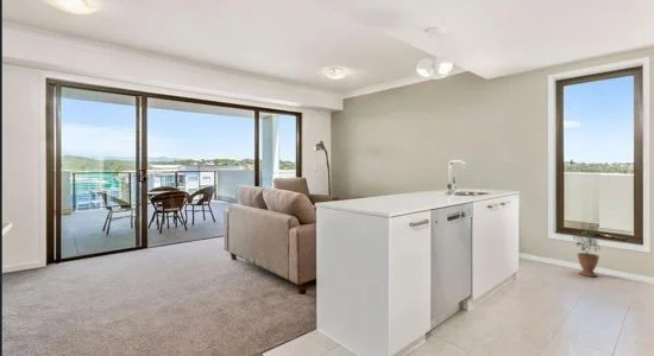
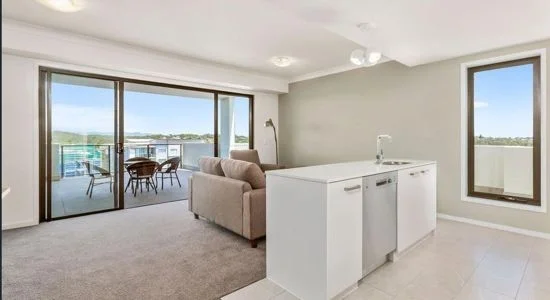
- potted plant (585, 249)
